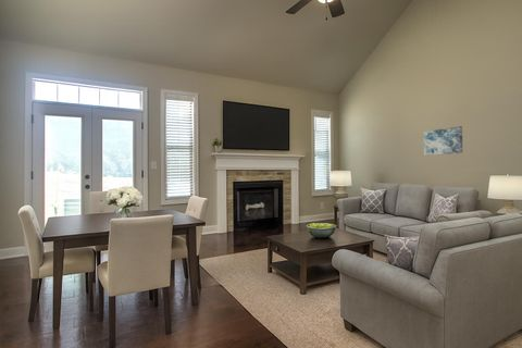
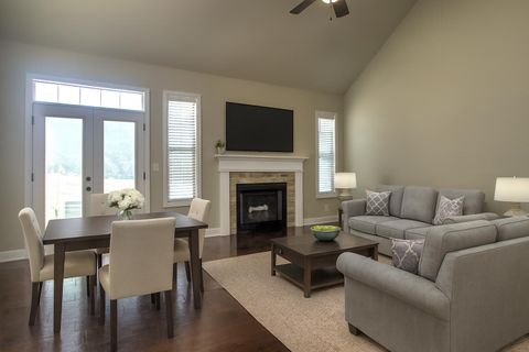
- wall art (442, 141)
